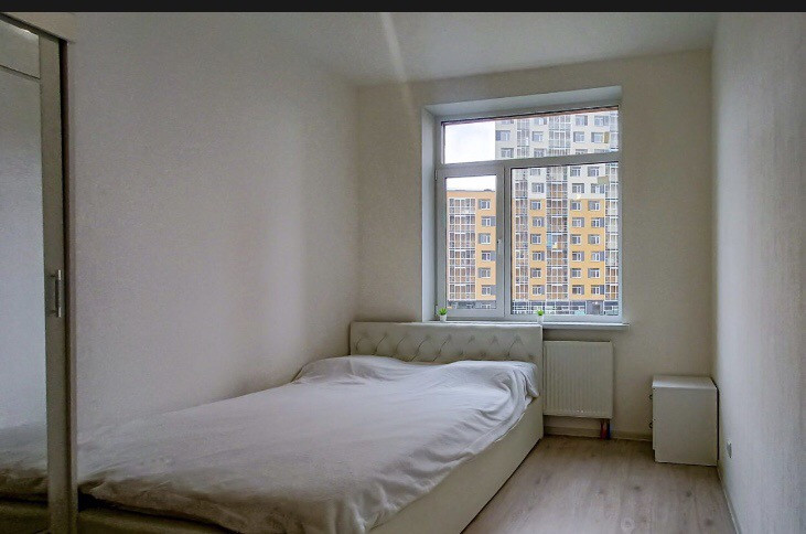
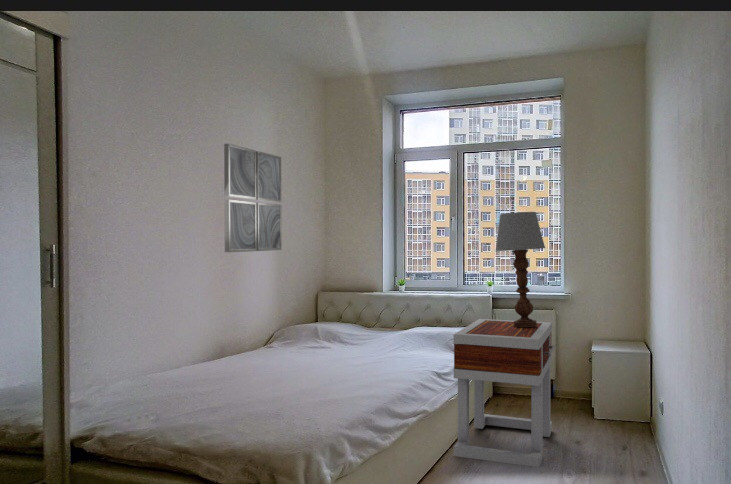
+ side table (509, 382)
+ table lamp (525, 269)
+ wall art (255, 202)
